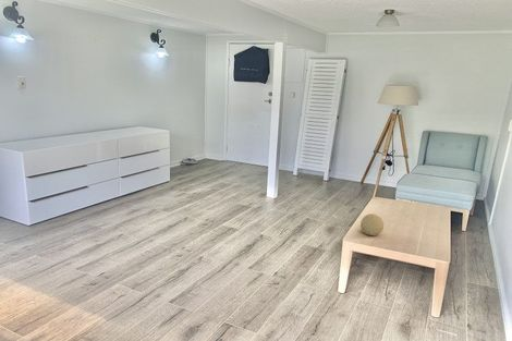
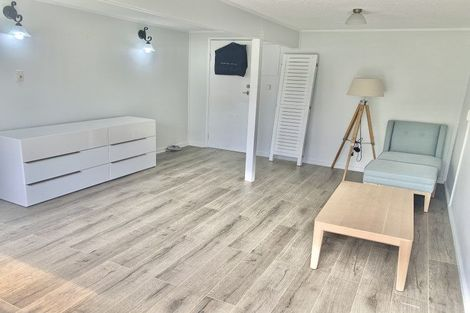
- decorative ball (371, 223)
